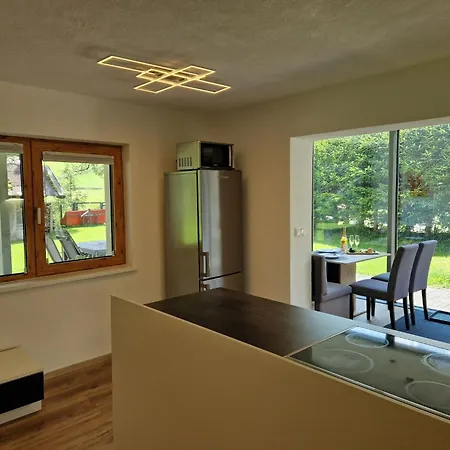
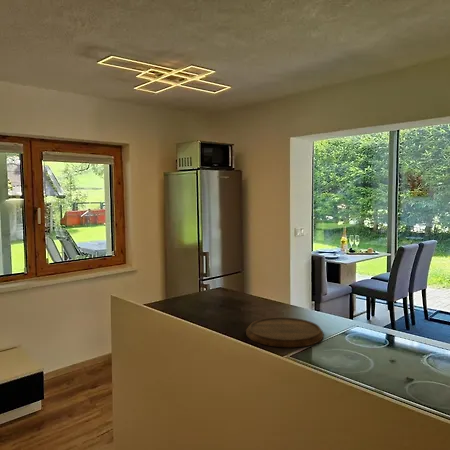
+ cutting board (284, 330)
